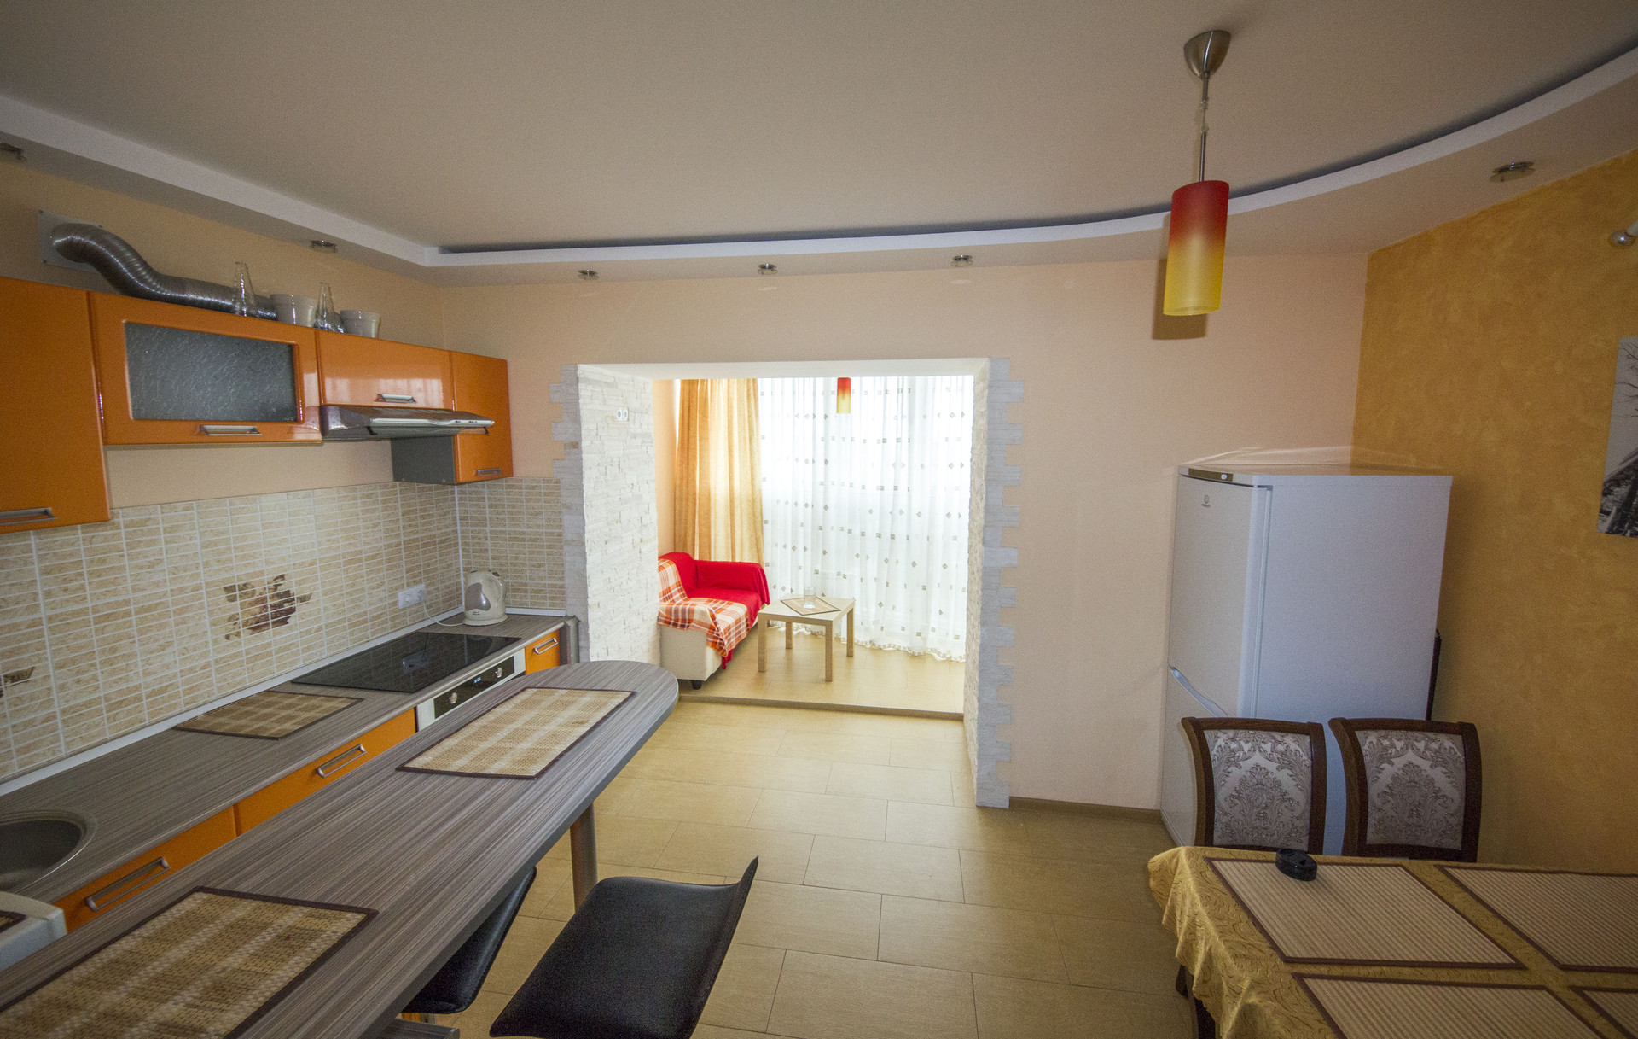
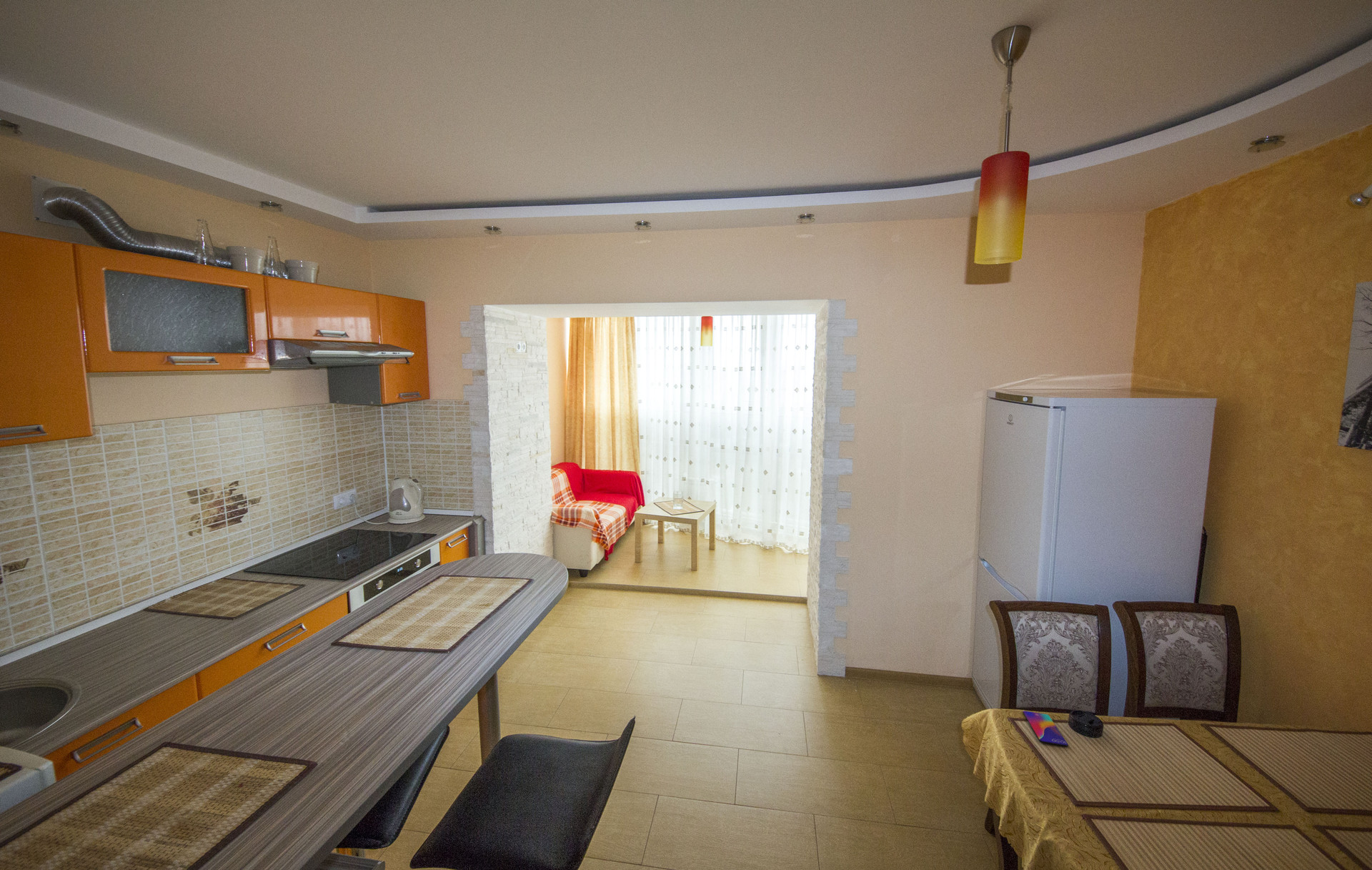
+ smartphone (1044, 728)
